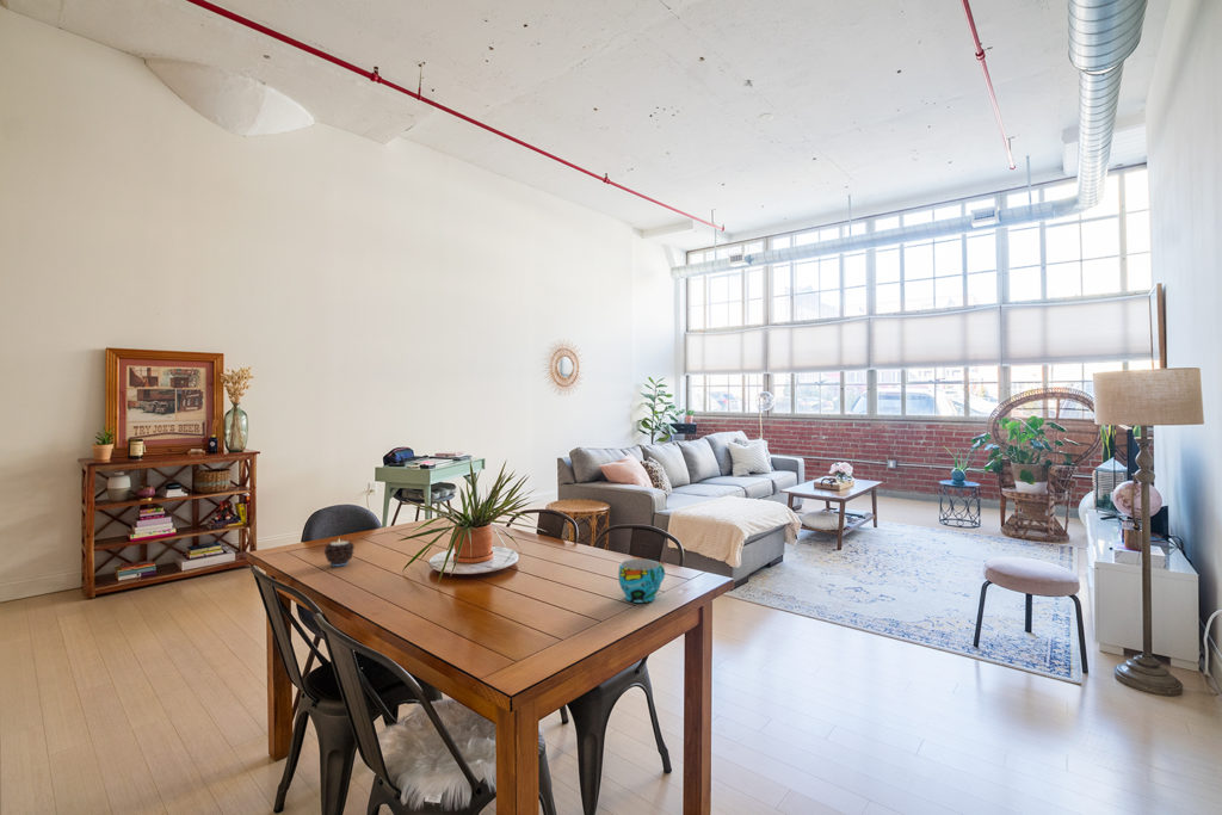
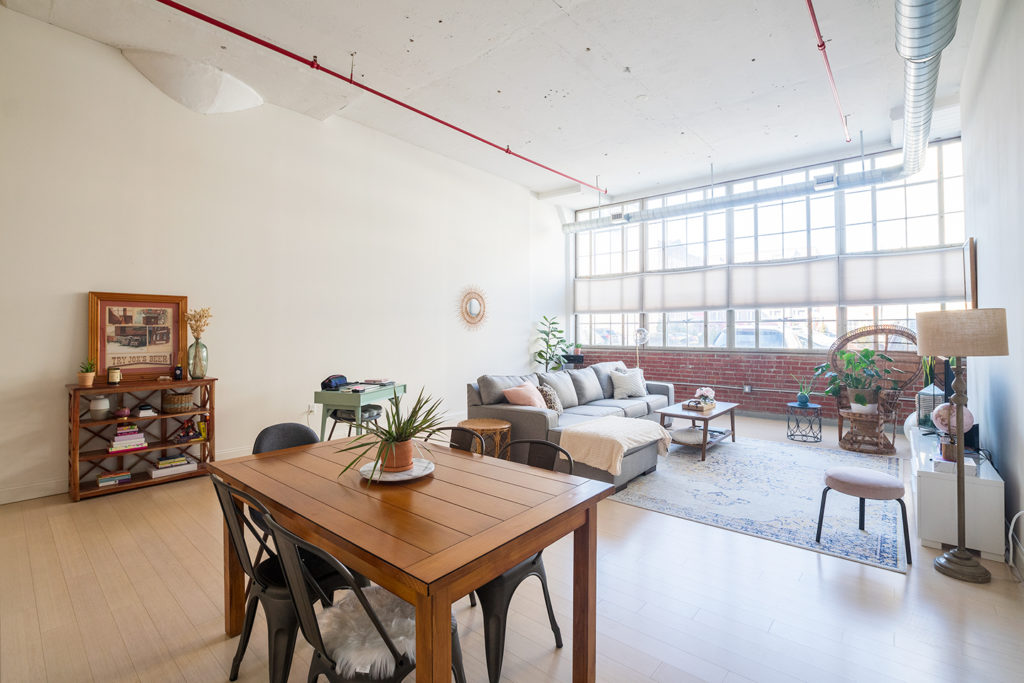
- cup (641, 580)
- candle (339, 551)
